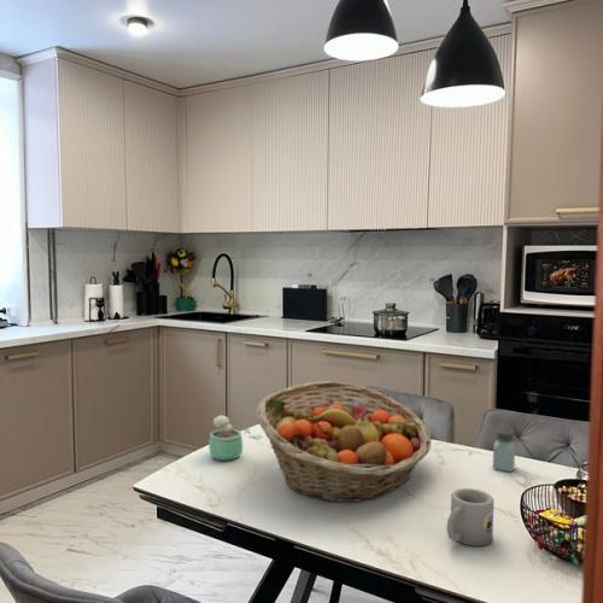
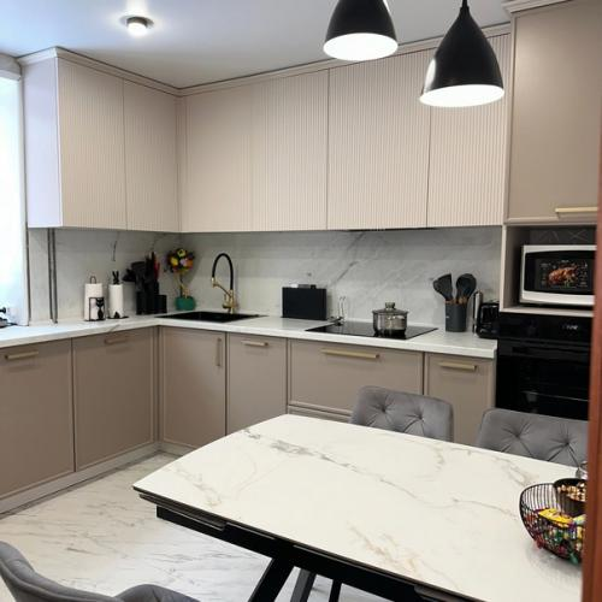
- mug (467, 517)
- saltshaker (504, 450)
- fruit basket (344, 435)
- chocolate milk (223, 434)
